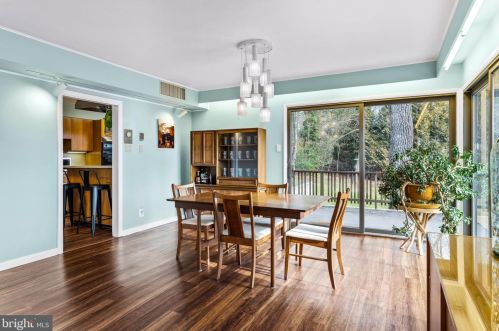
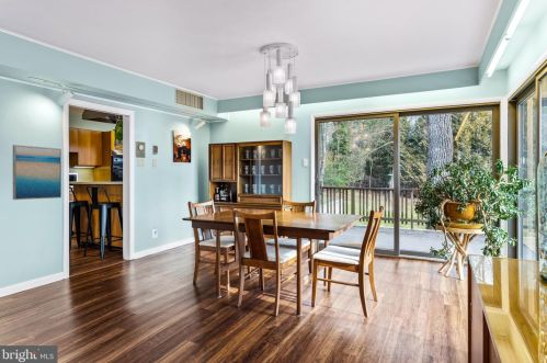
+ wall art (38, 172)
